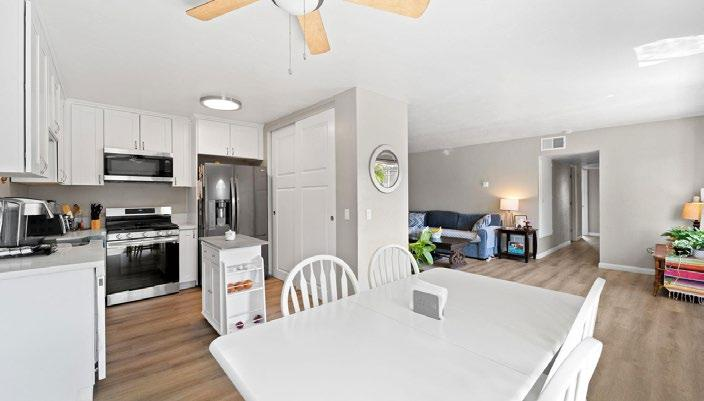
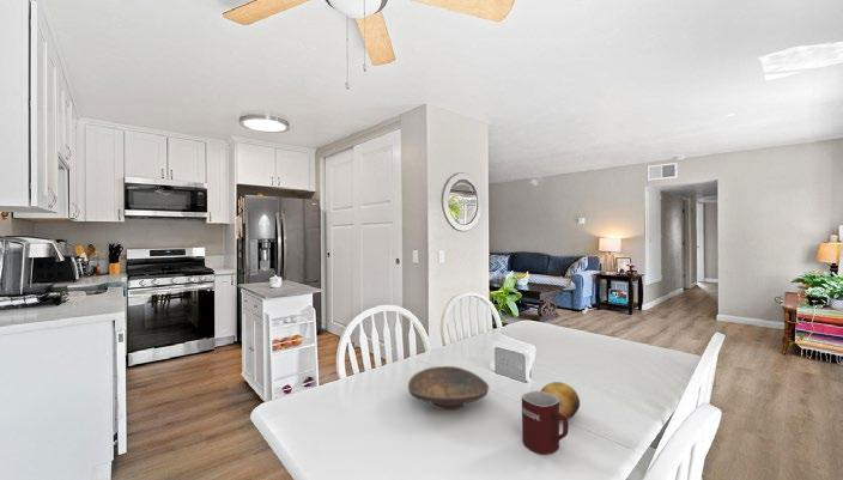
+ decorative bowl (448, 390)
+ mug (546, 424)
+ fruit (559, 399)
